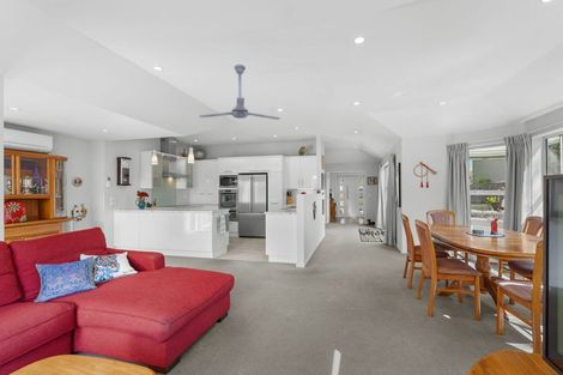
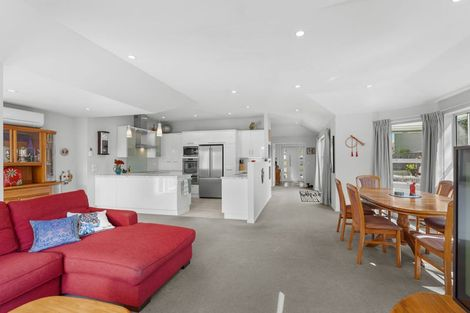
- ceiling fan (240, 87)
